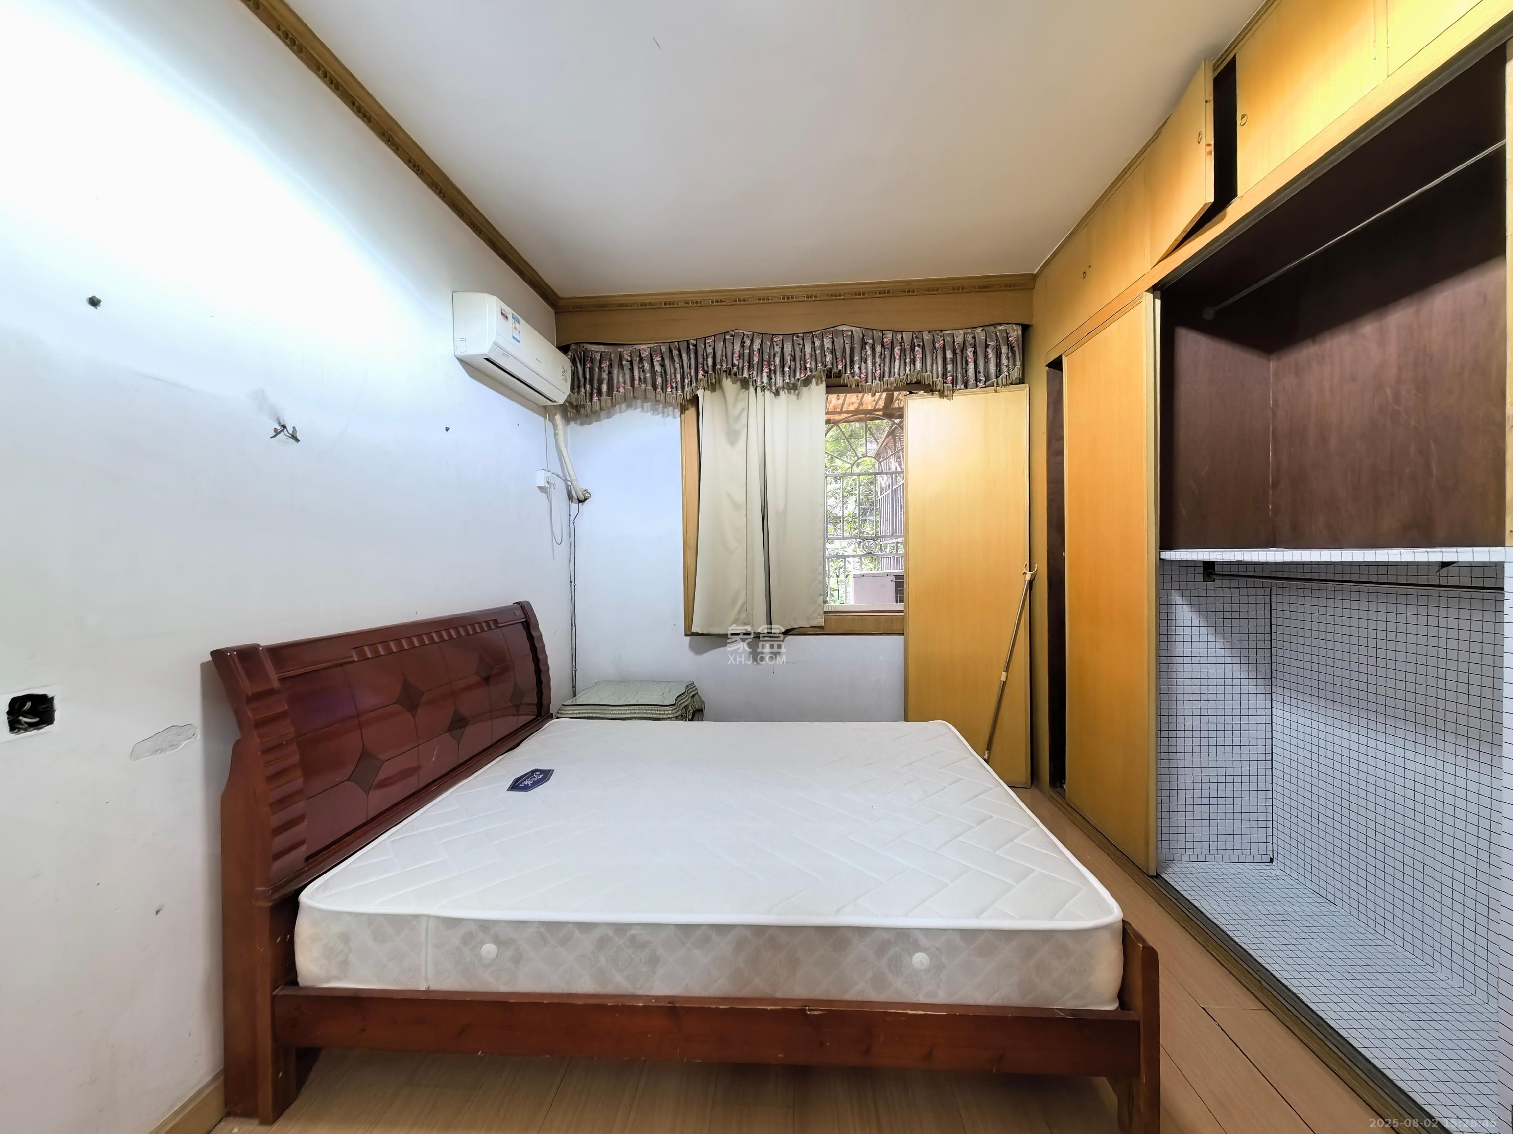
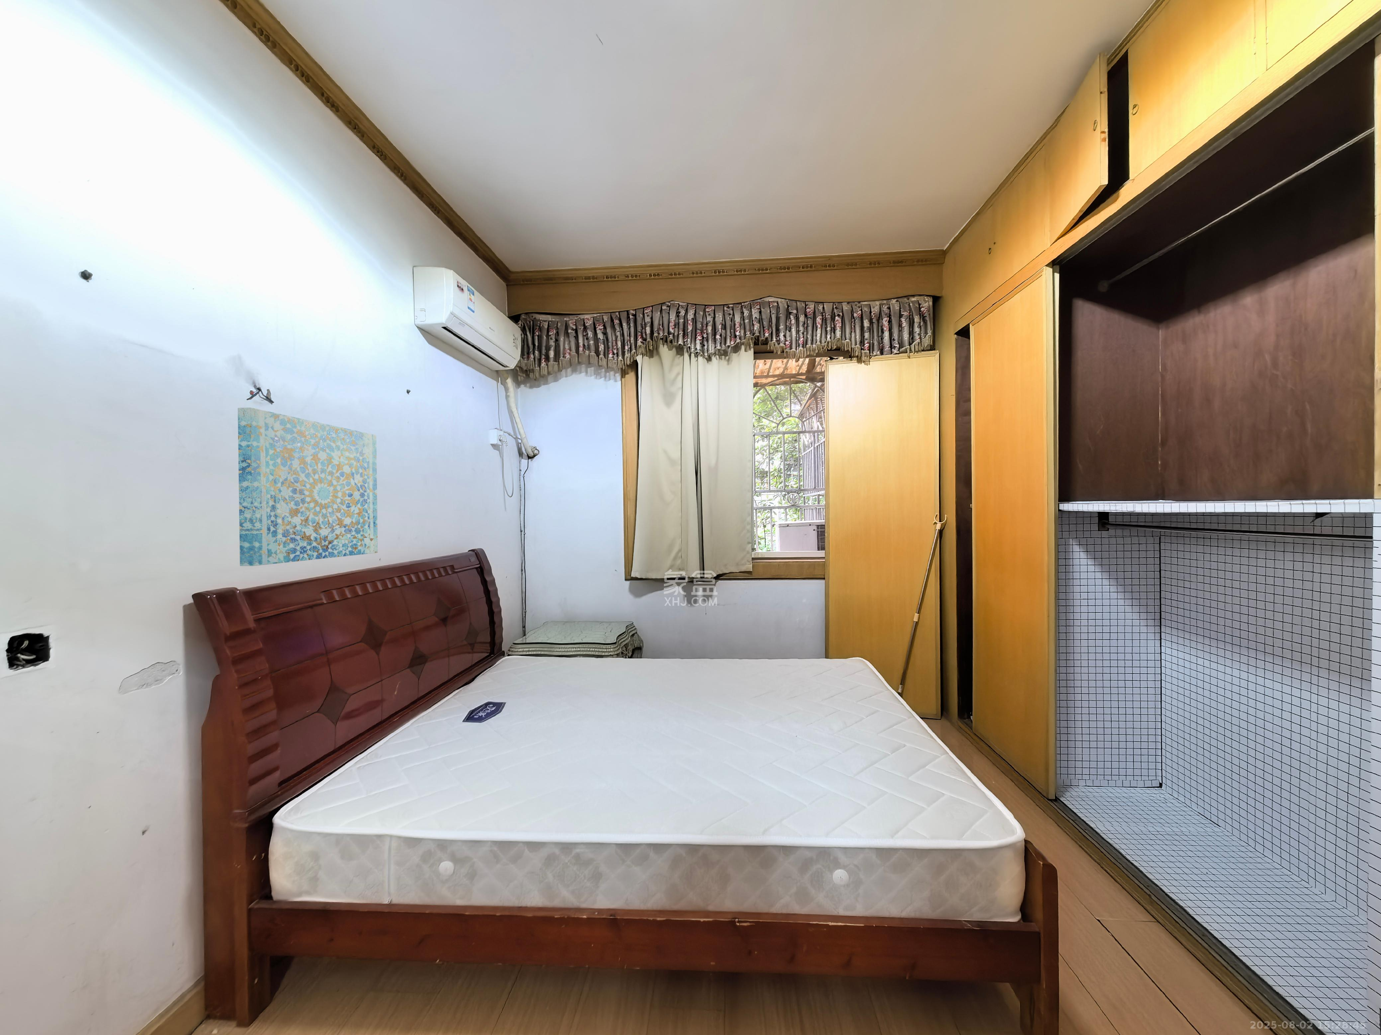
+ wall art (318, 491)
